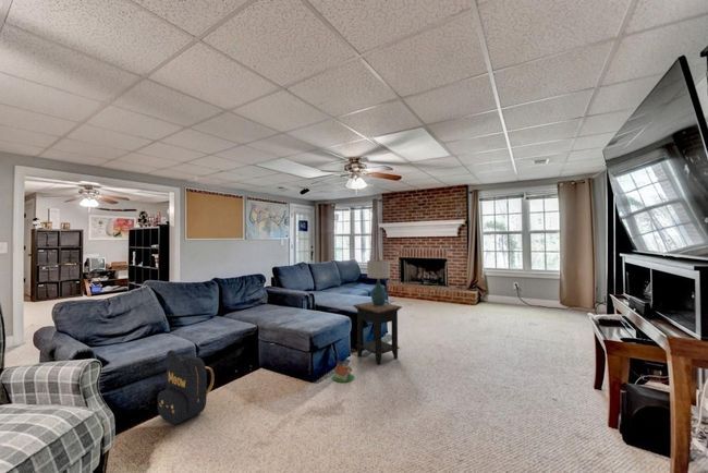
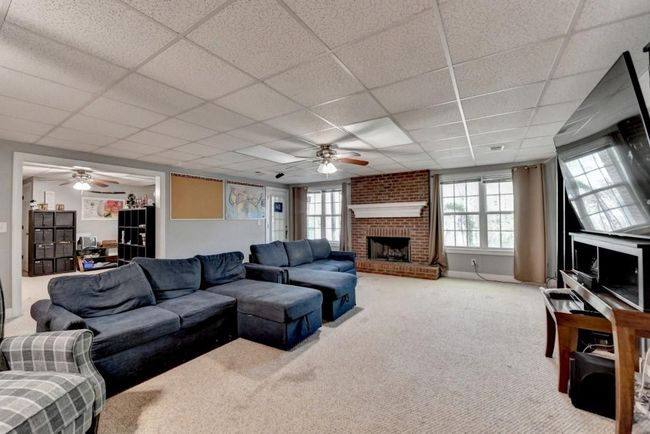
- toy house (343, 369)
- backpack (187, 381)
- table lamp (378, 281)
- side table (377, 330)
